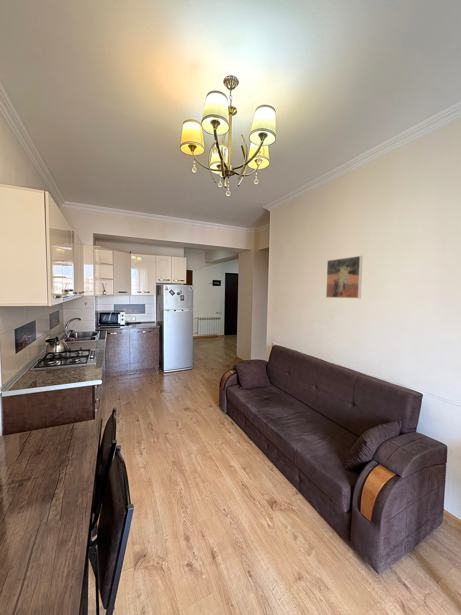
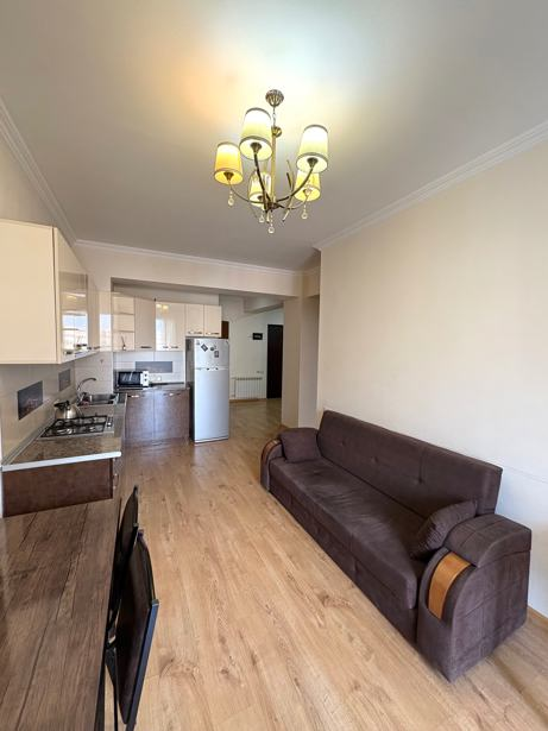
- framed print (342, 278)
